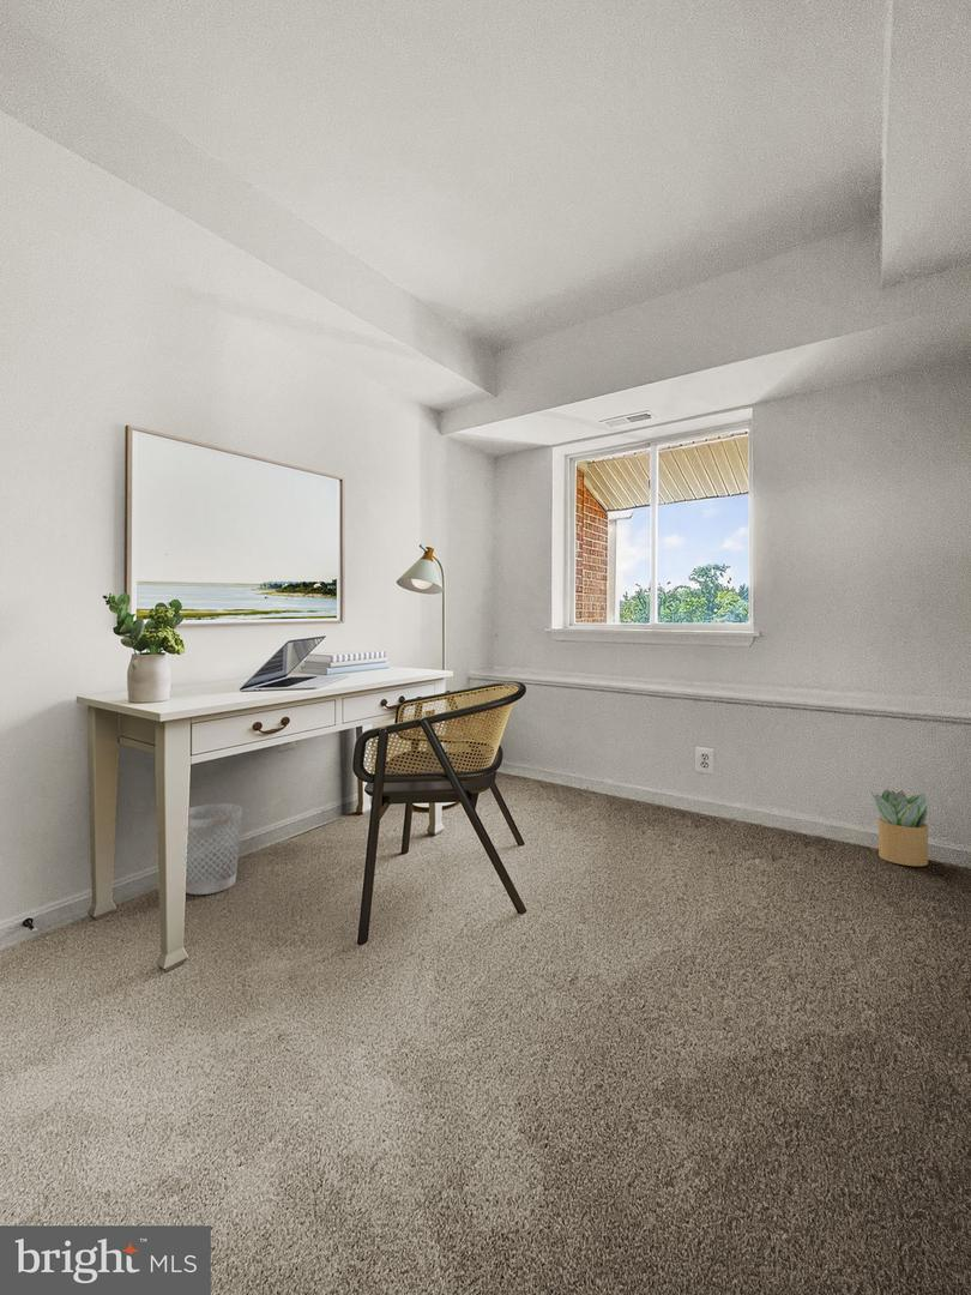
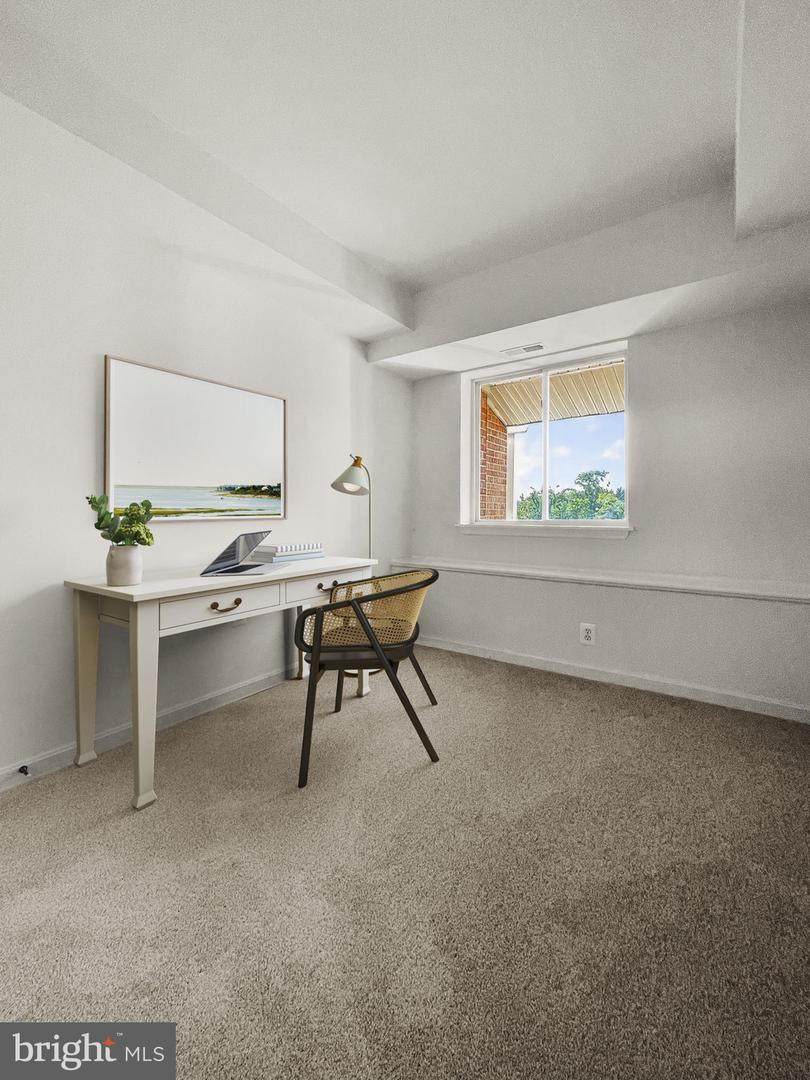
- wastebasket (210, 848)
- potted plant (899, 825)
